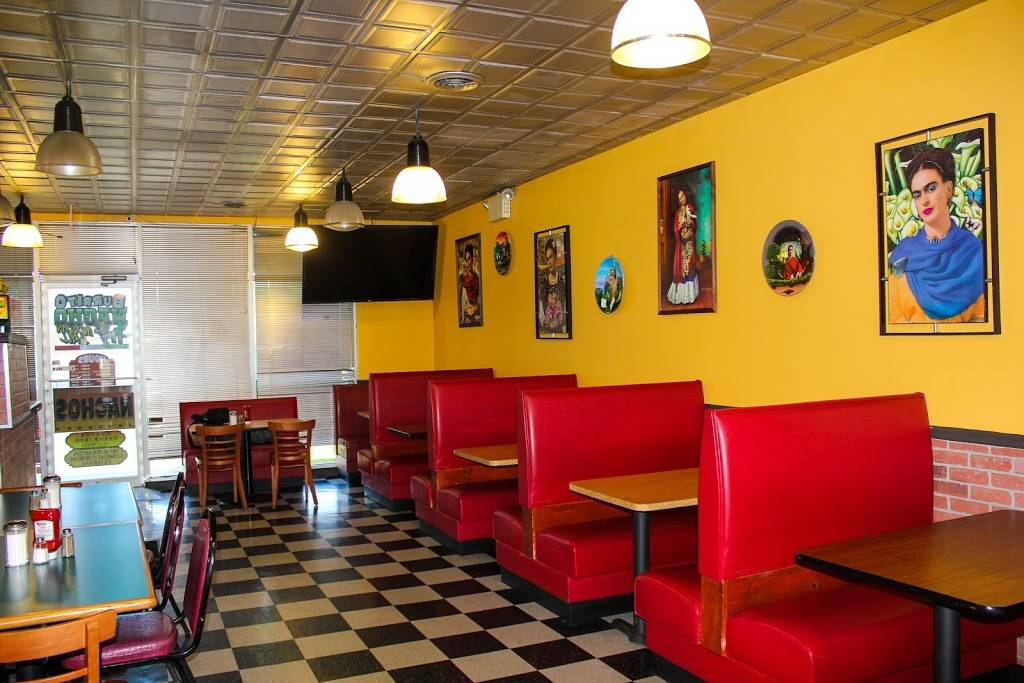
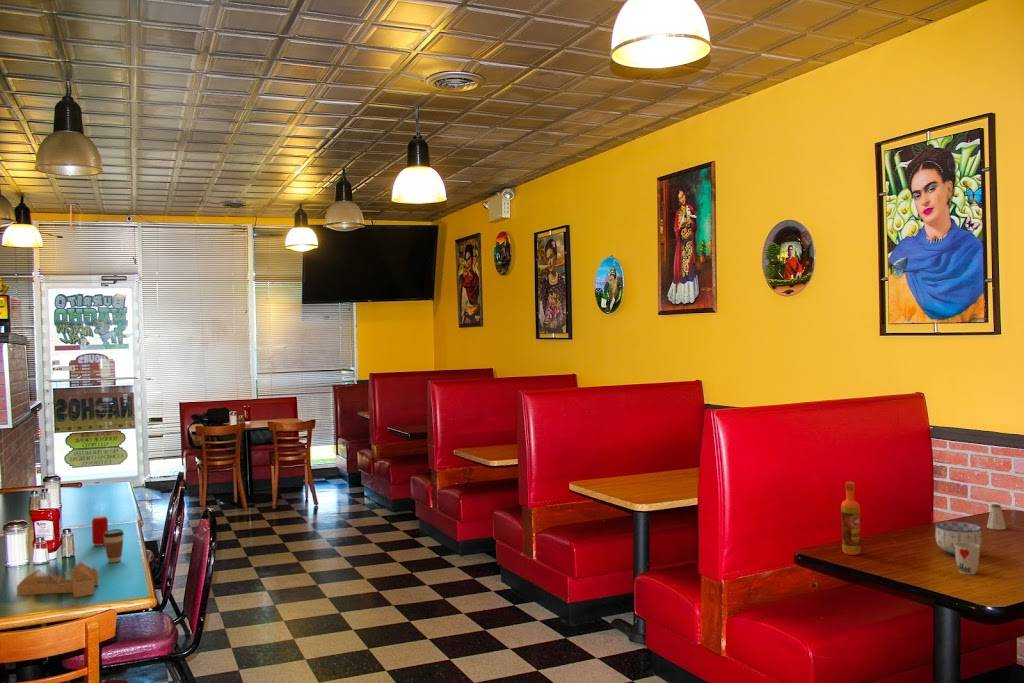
+ cup (967, 558)
+ beverage can (100, 530)
+ coffee cup (114, 546)
+ house frame (58, 577)
+ hot sauce (850, 517)
+ saltshaker (996, 516)
+ bowl (958, 540)
